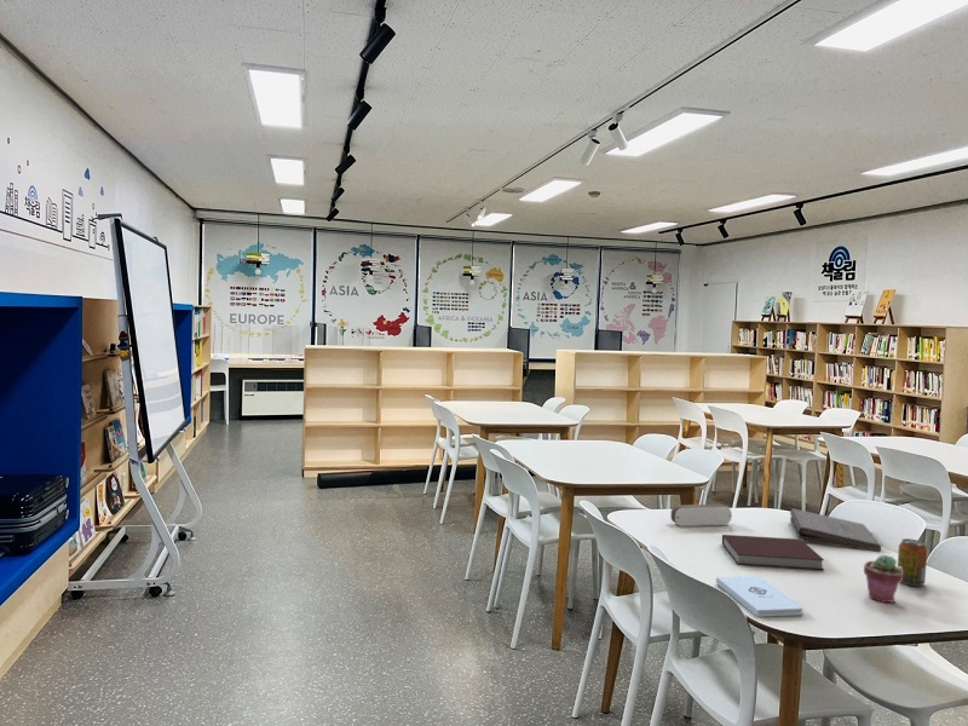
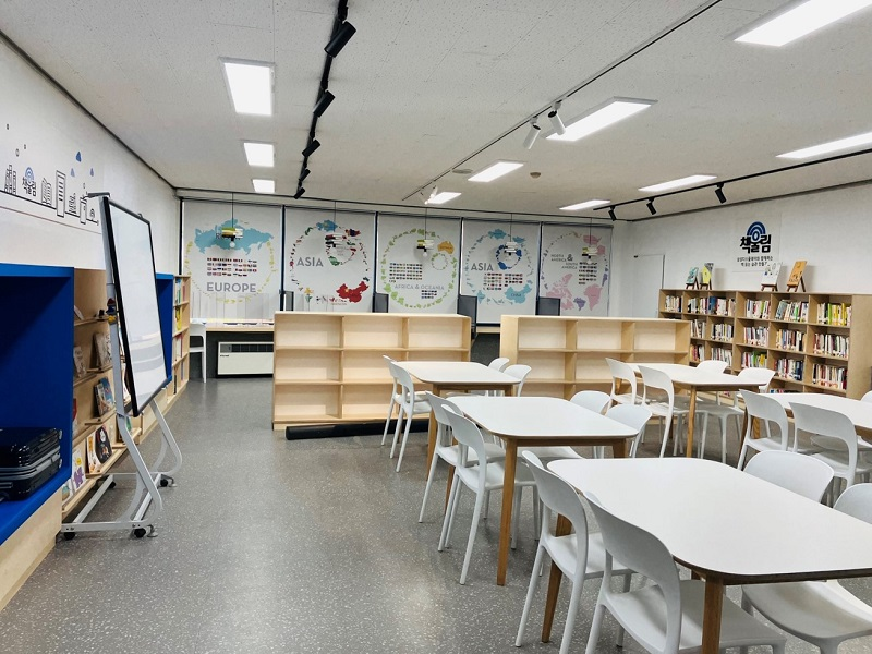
- beverage can (911, 561)
- potted succulent (882, 576)
- pizza box (831, 528)
- pencil case (701, 514)
- notepad (757, 594)
- notebook (770, 551)
